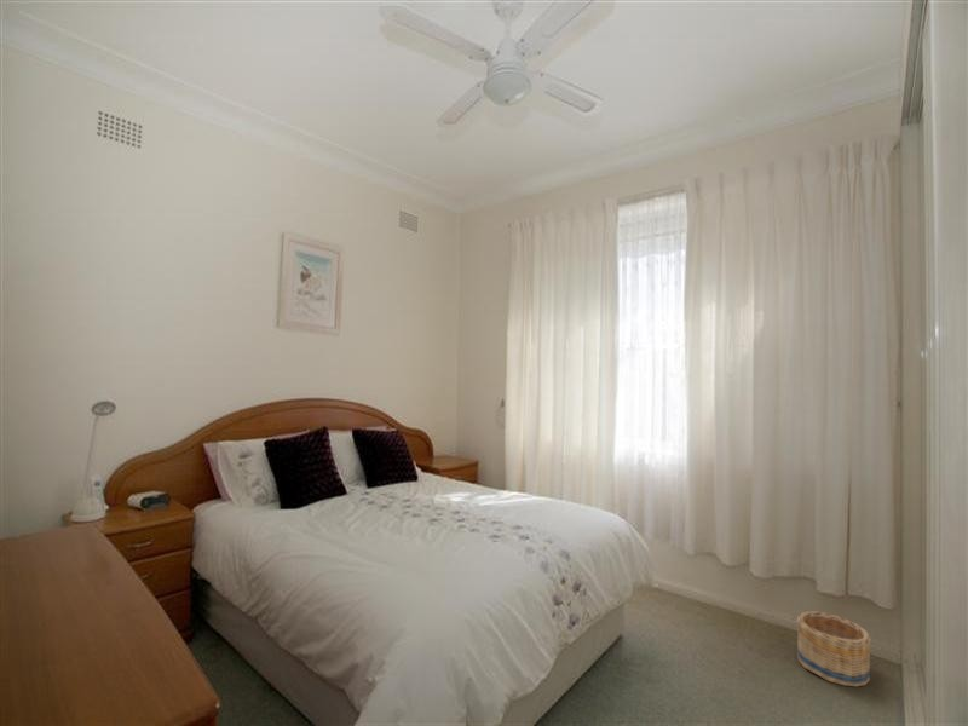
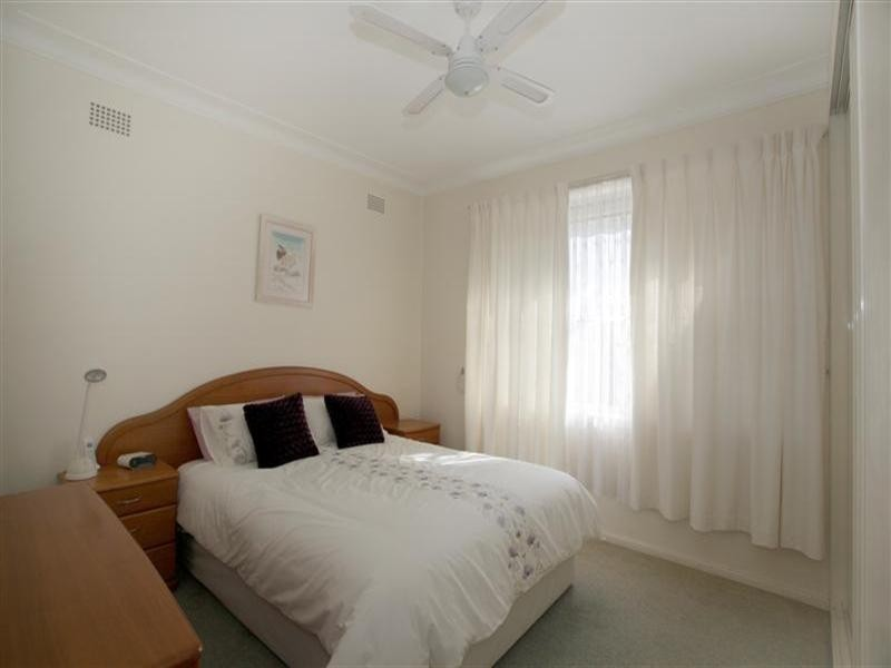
- basket (831, 646)
